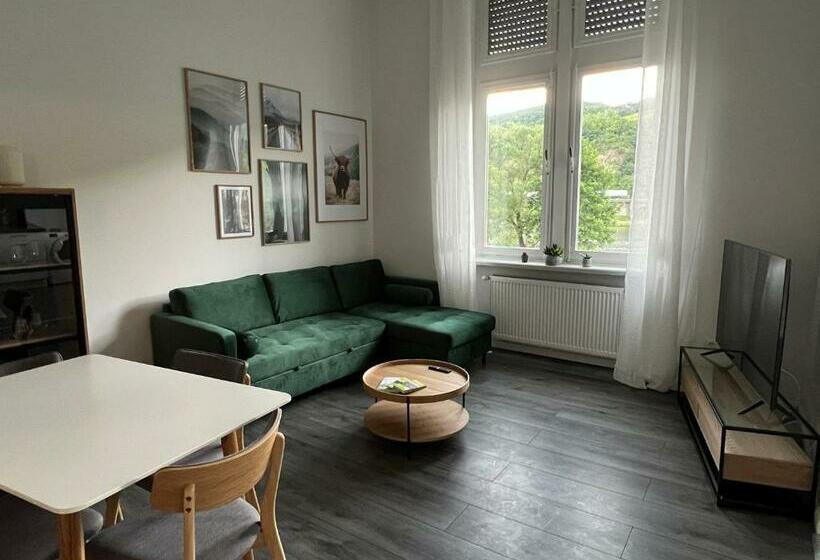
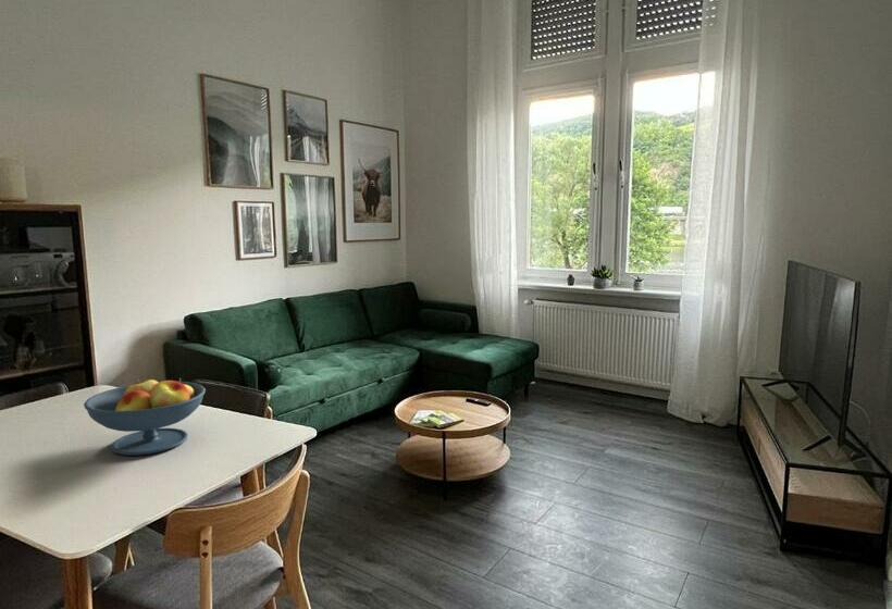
+ fruit bowl (148, 410)
